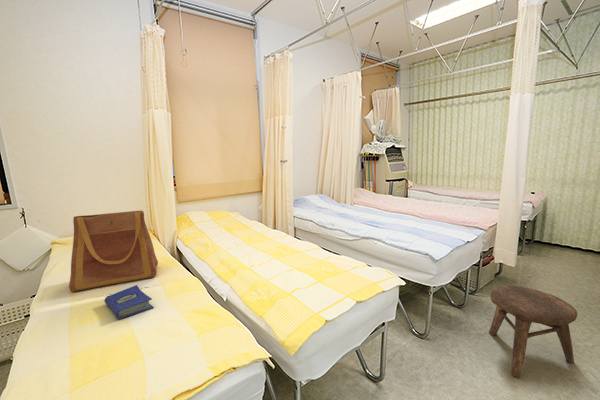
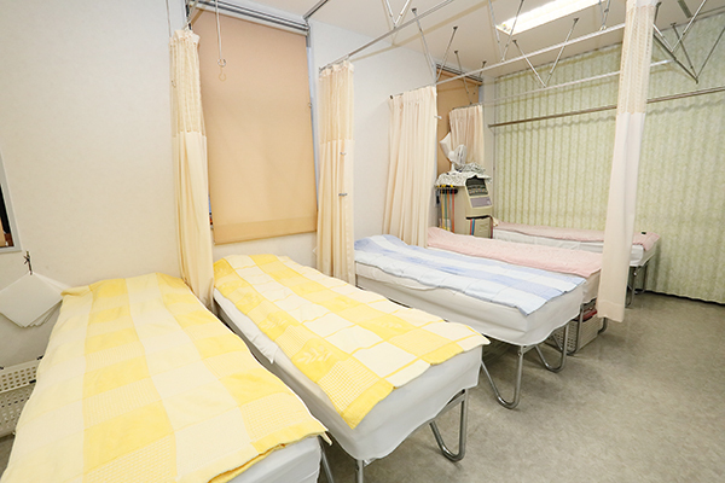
- tote bag (114, 246)
- hardcover book (128, 301)
- stool (524, 325)
